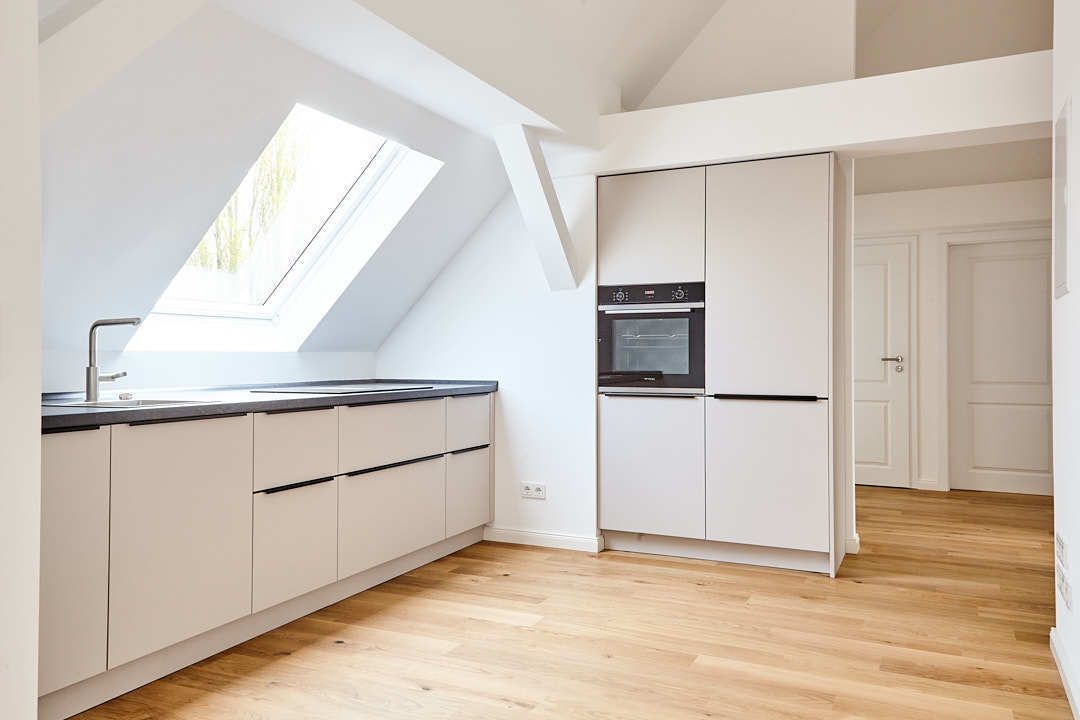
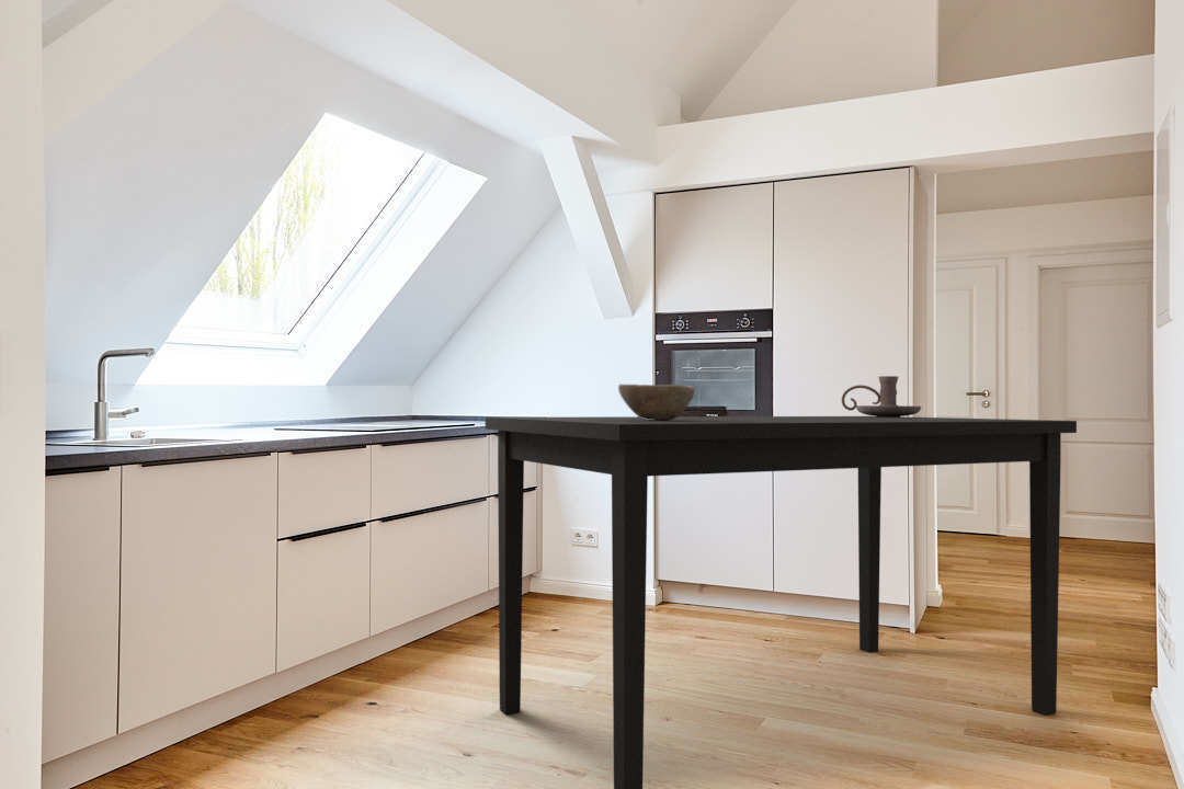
+ candle holder (880, 396)
+ dining table (858, 564)
+ bowl (656, 401)
